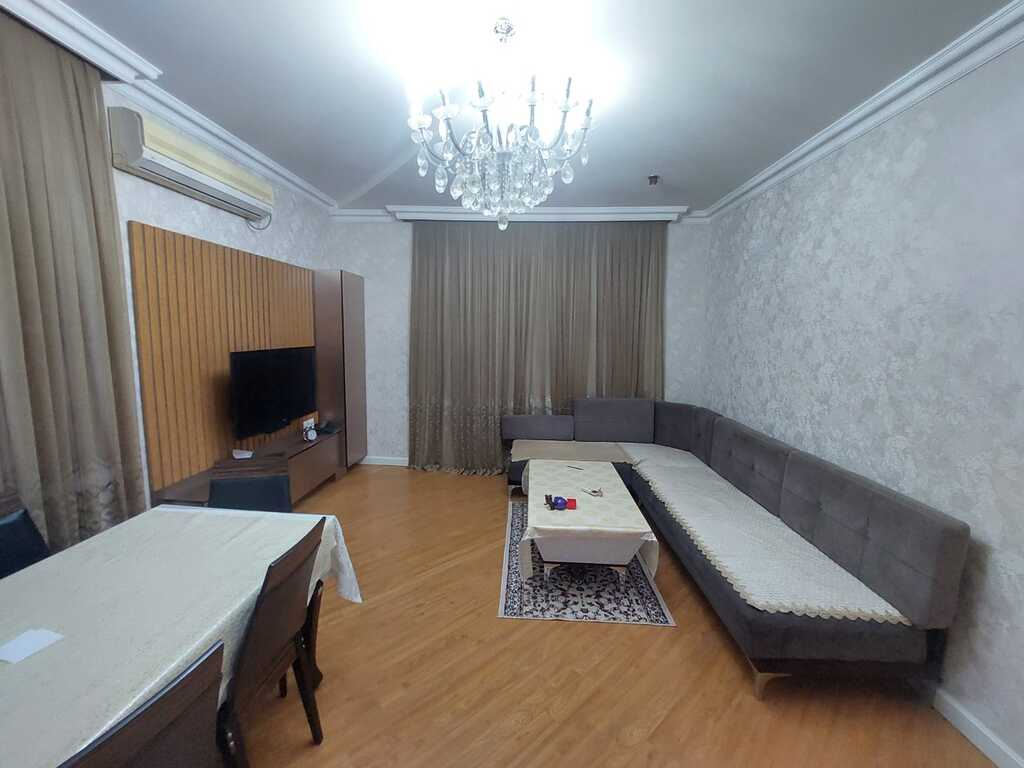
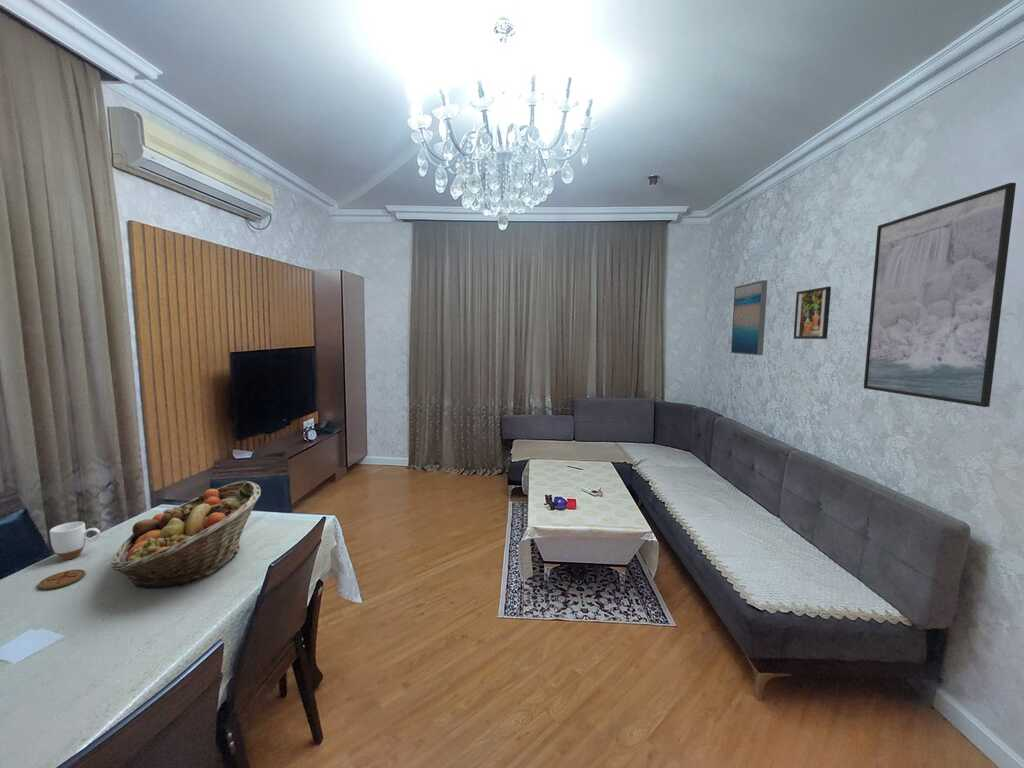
+ mug (76, 540)
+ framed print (925, 304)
+ coaster (62, 578)
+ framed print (811, 314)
+ wall art (747, 319)
+ fruit basket (194, 529)
